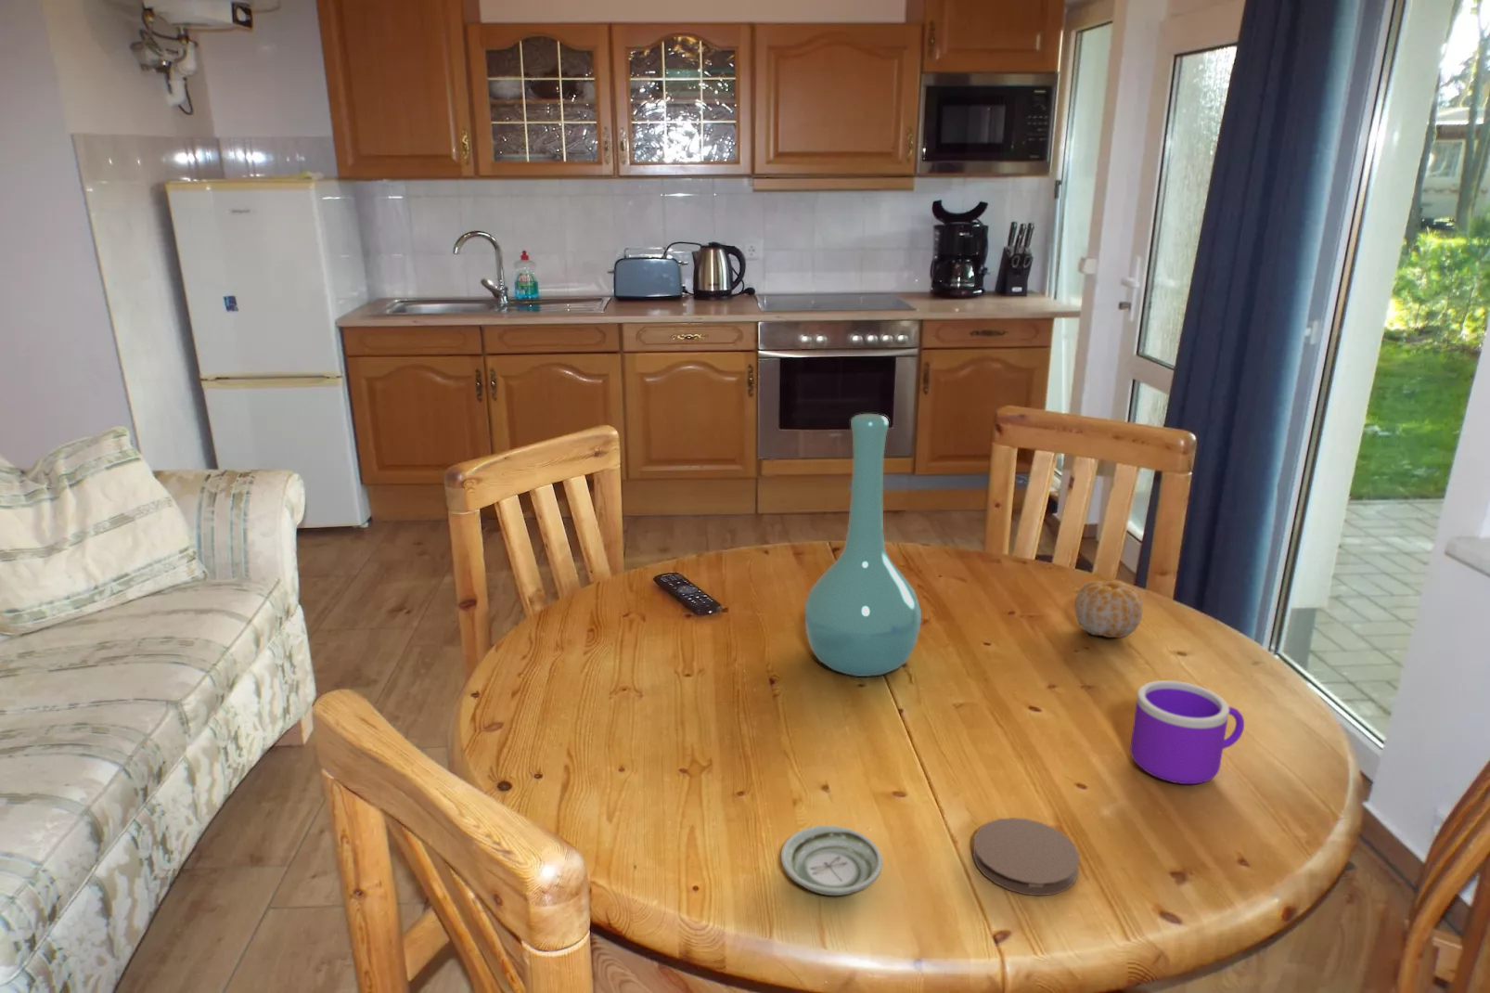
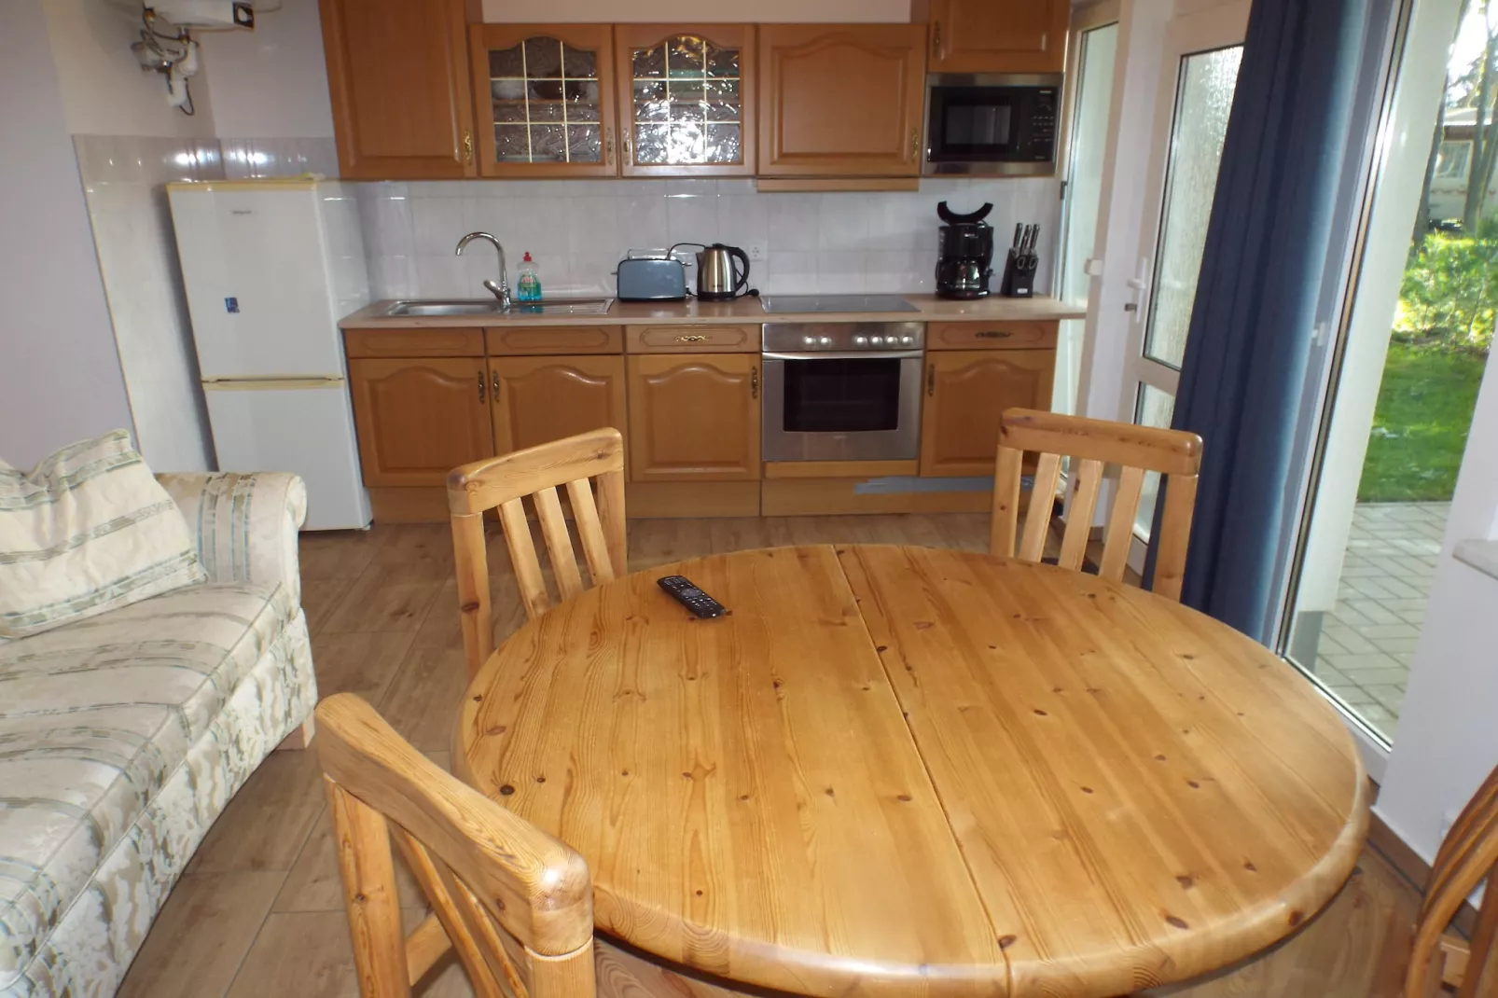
- vase (865, 542)
- mug (1189, 734)
- coaster (1025, 854)
- saucer (831, 866)
- fruit (1108, 608)
